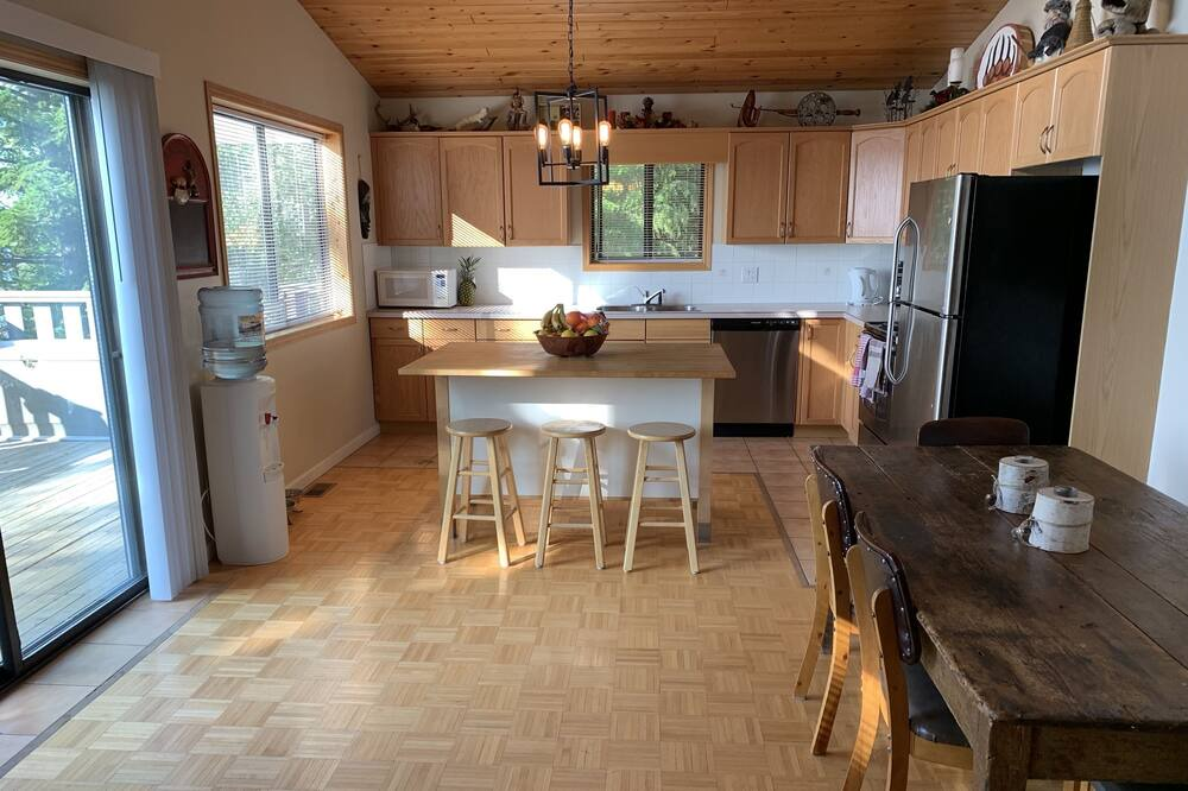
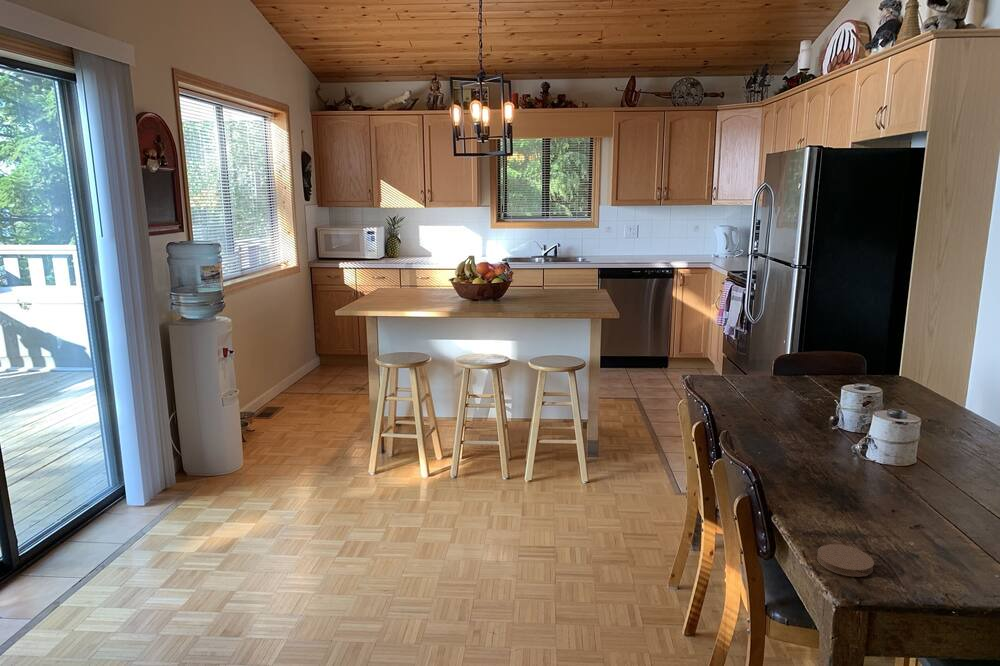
+ coaster (844, 559)
